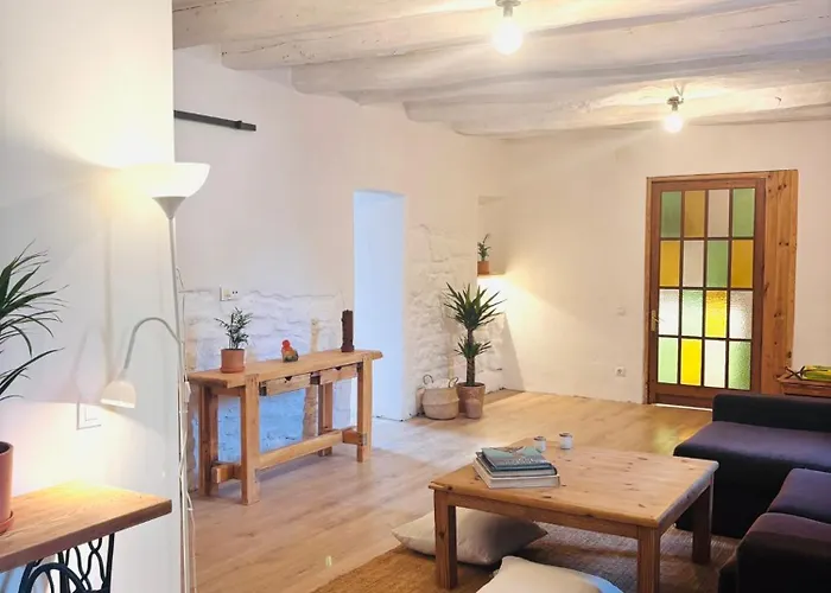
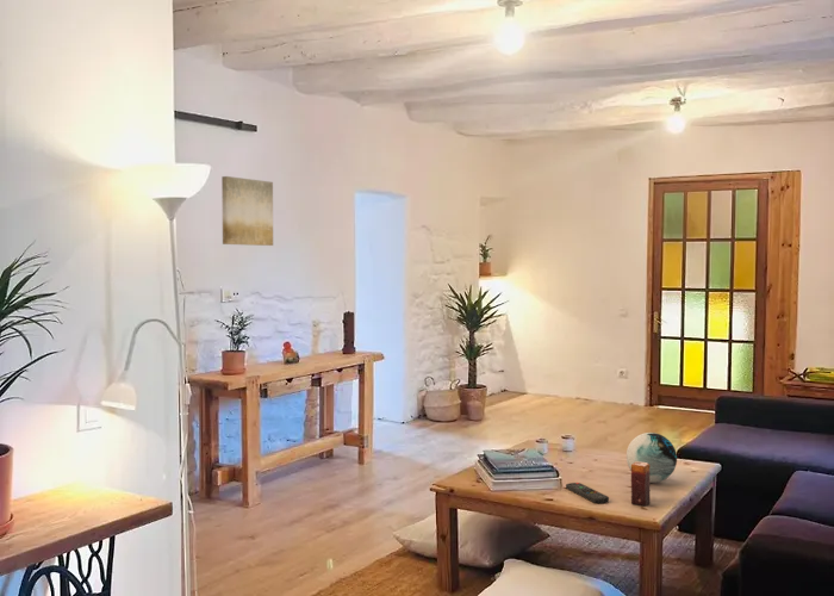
+ candle (640, 483)
+ wall art (248, 212)
+ decorative orb (651, 457)
+ remote control (586, 491)
